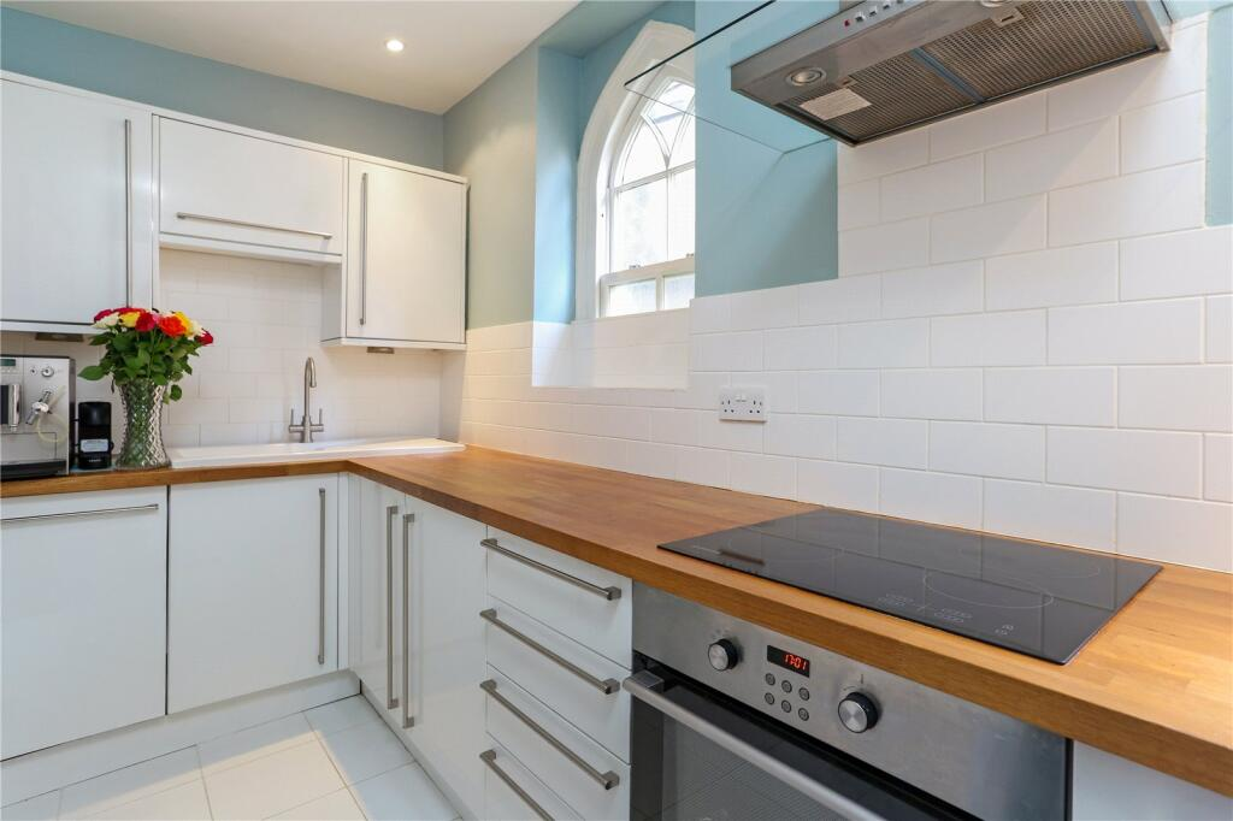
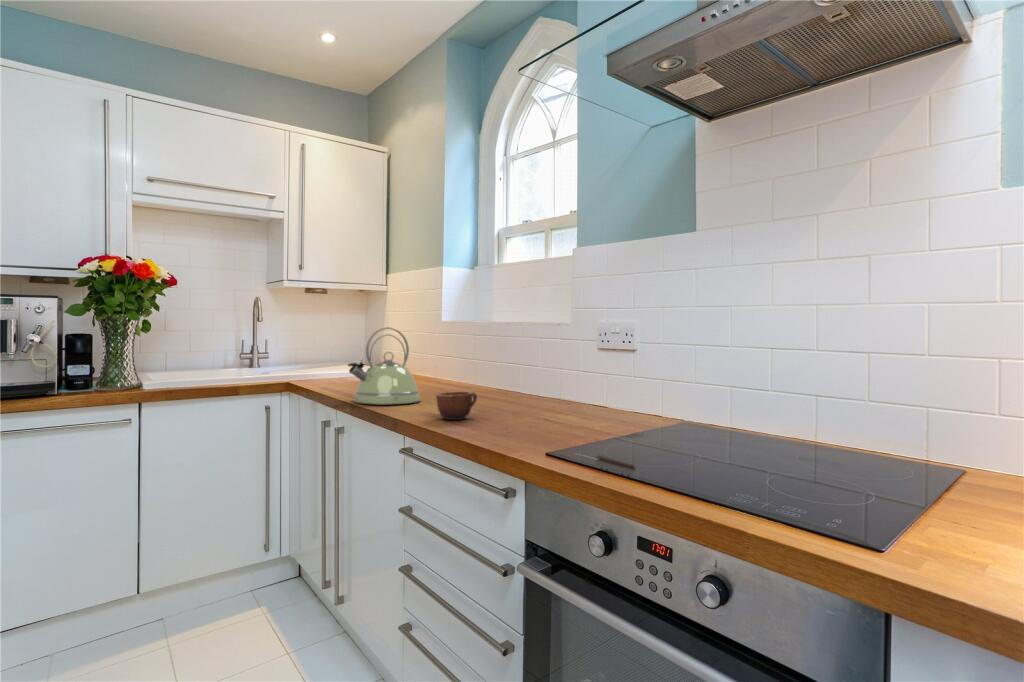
+ kettle (383, 364)
+ mug (455, 404)
